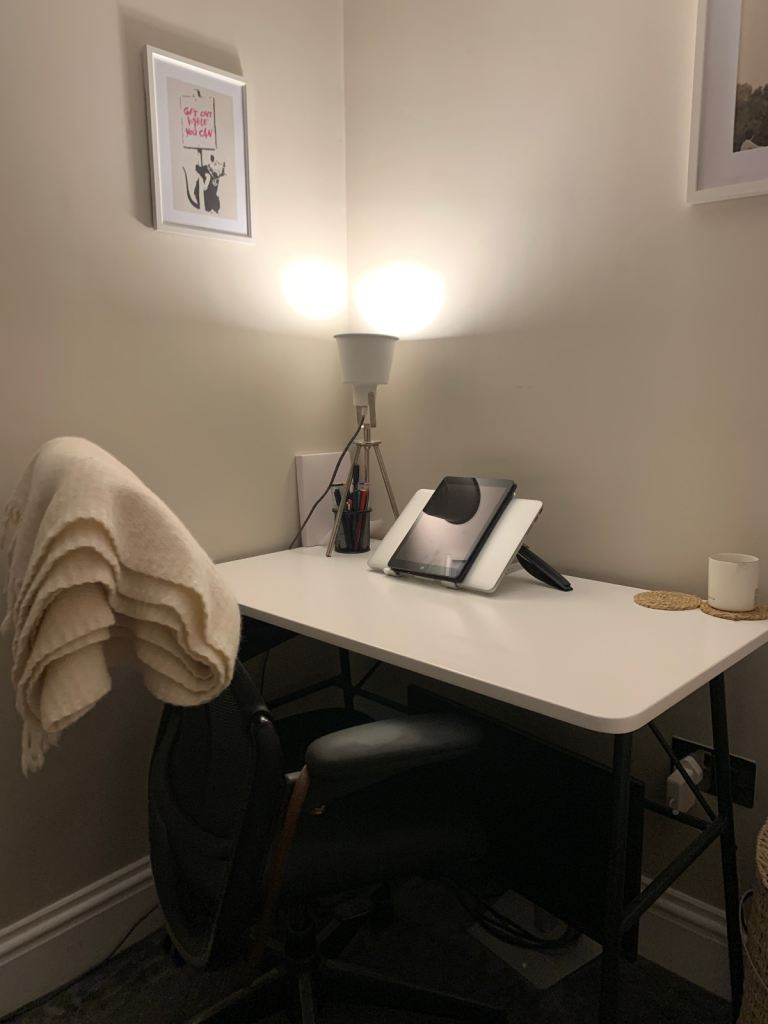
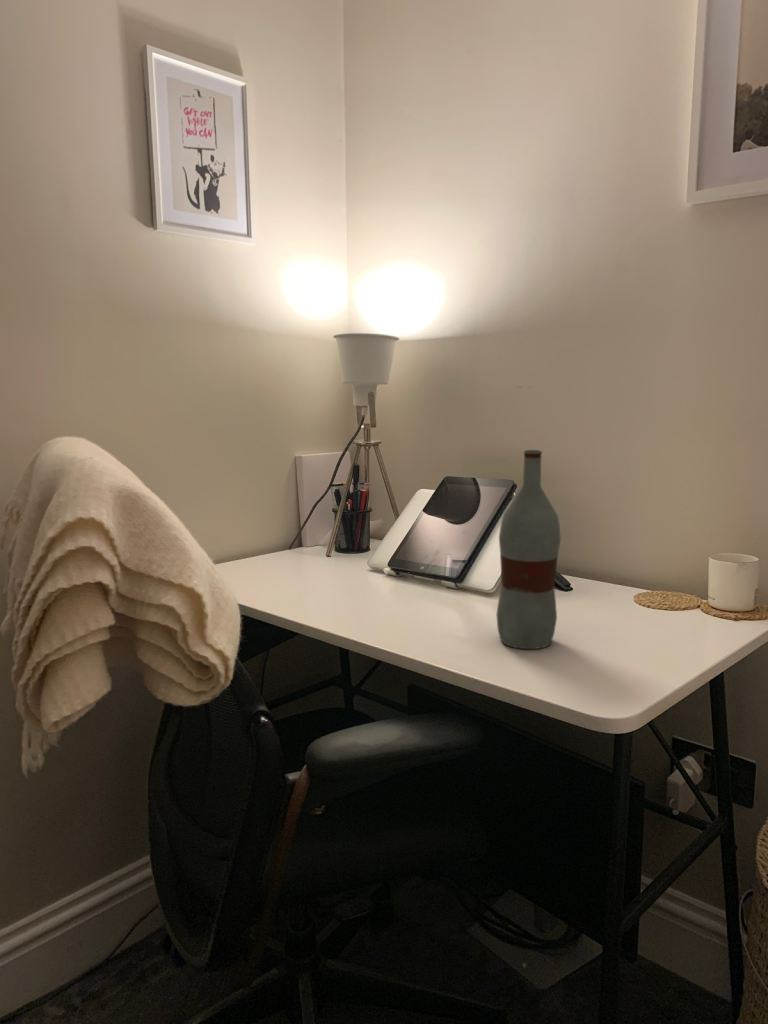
+ bottle (529, 547)
